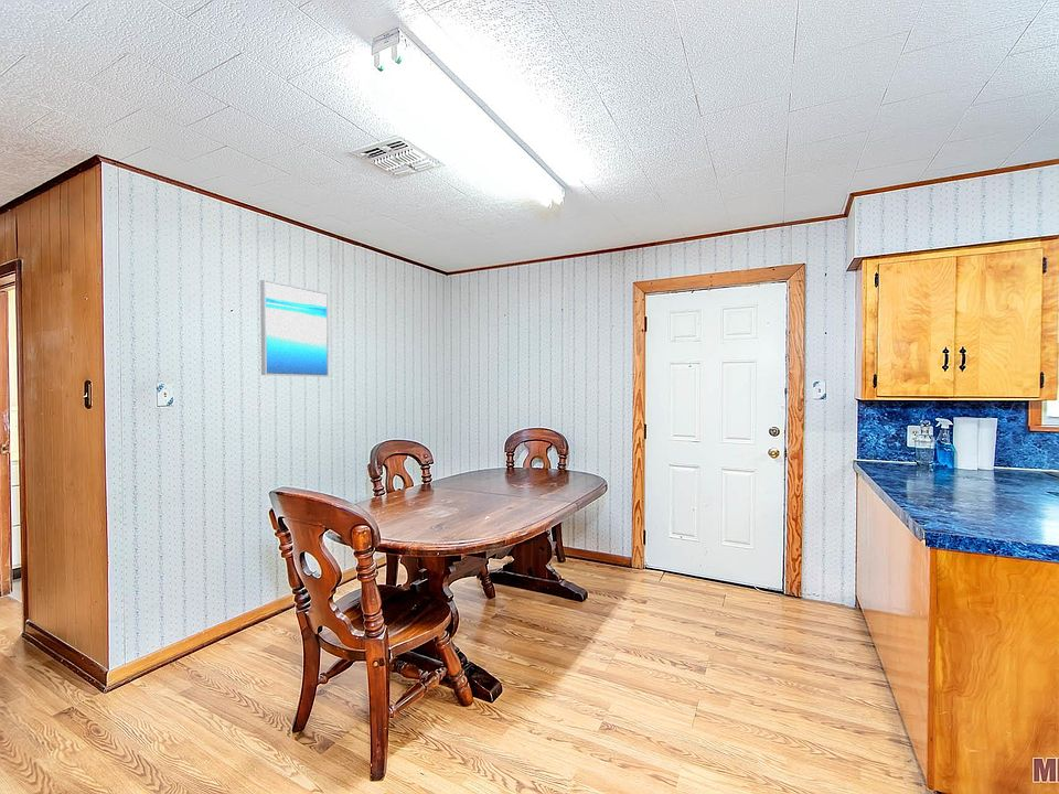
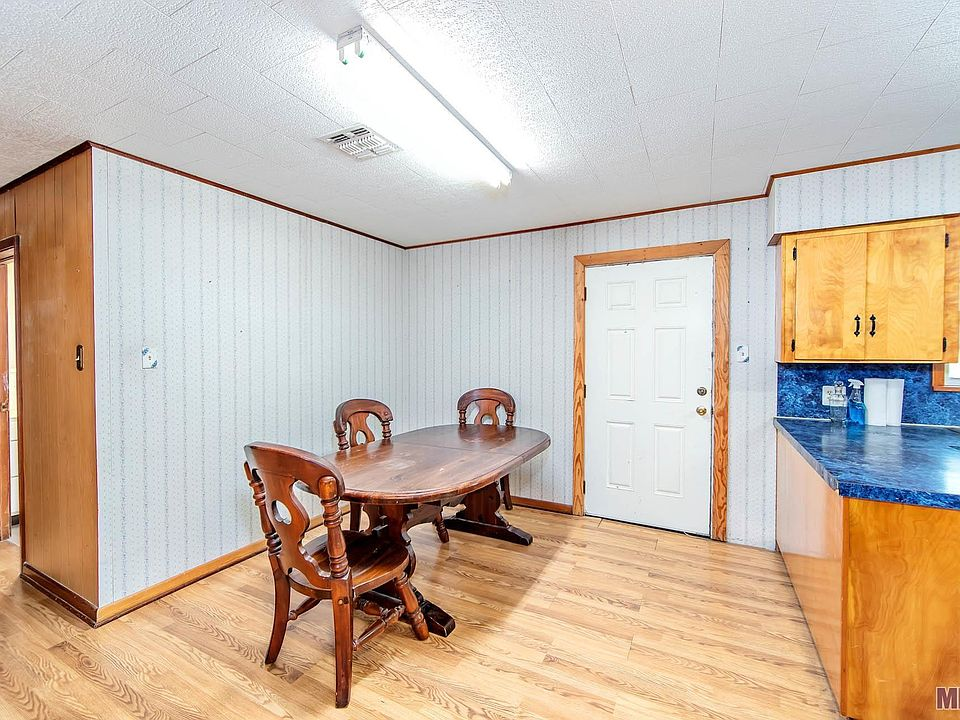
- wall art (297, 331)
